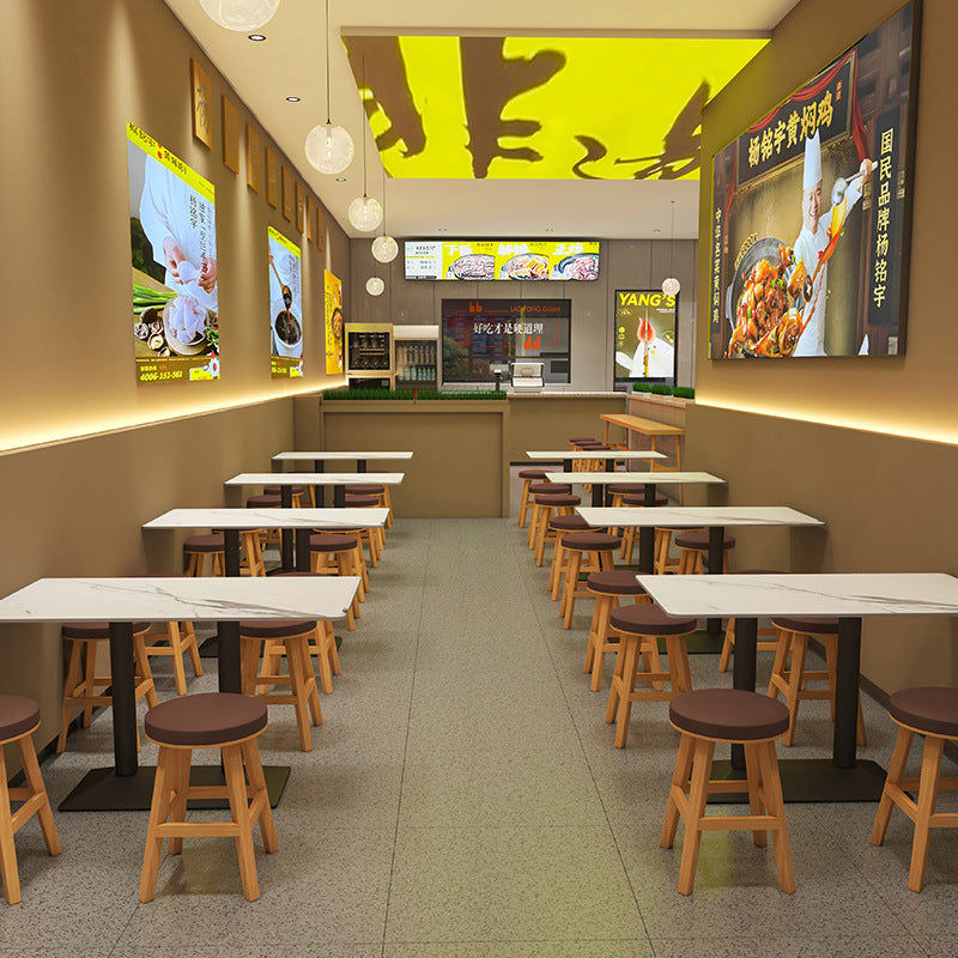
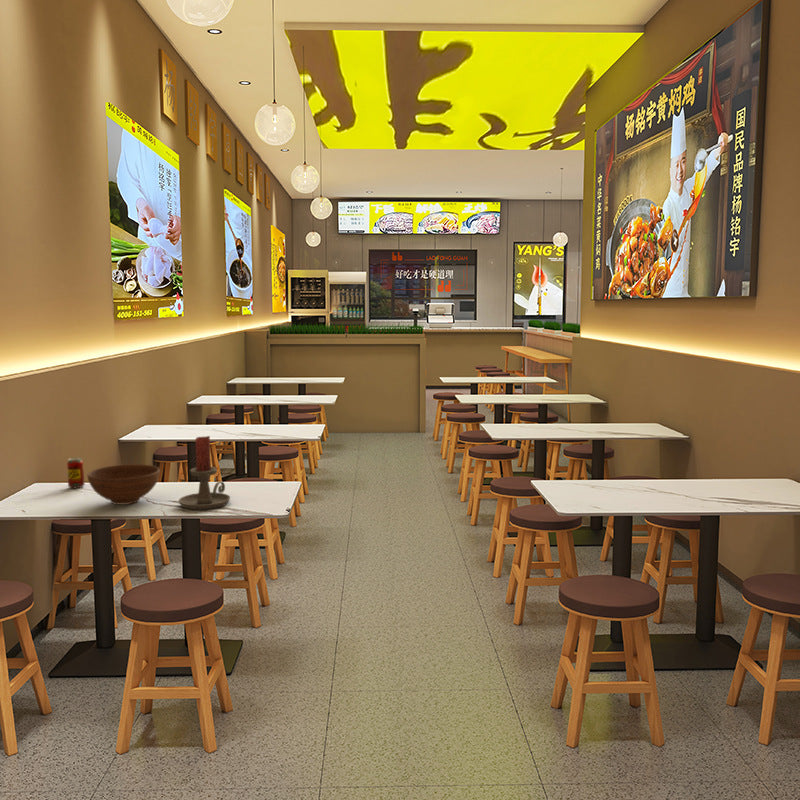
+ bowl (124, 486)
+ beverage can (75, 472)
+ candle holder (207, 468)
